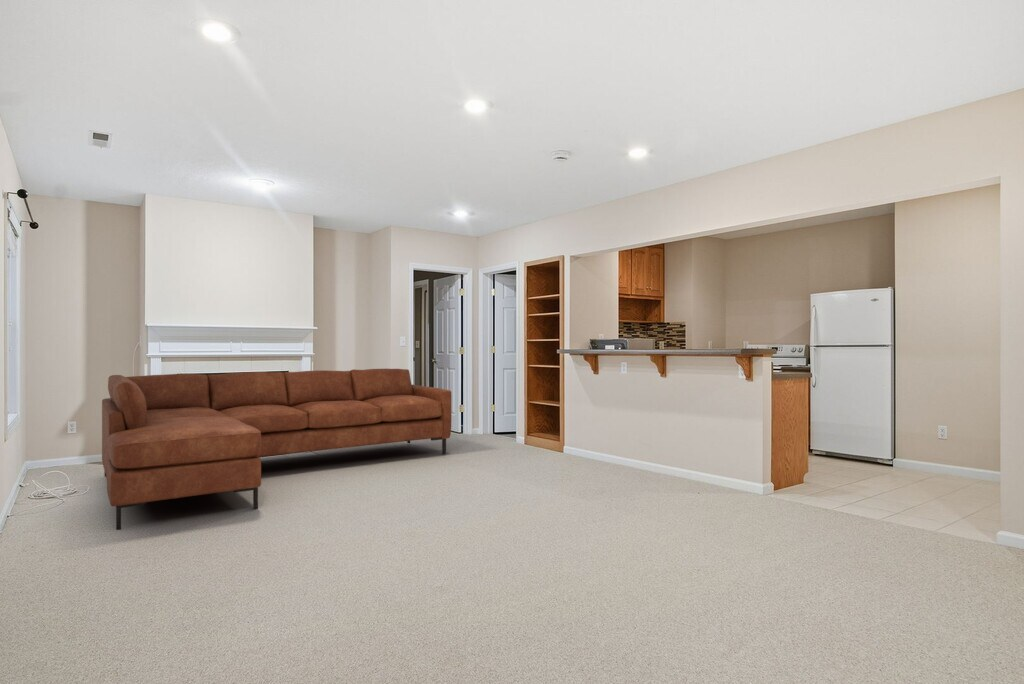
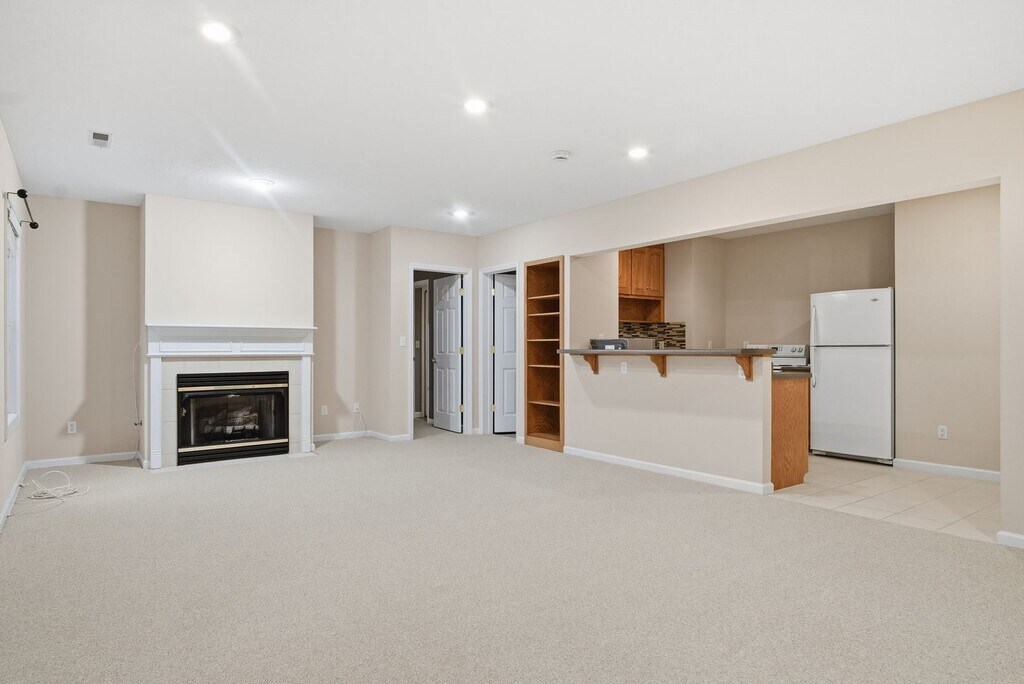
- sofa (310, 423)
